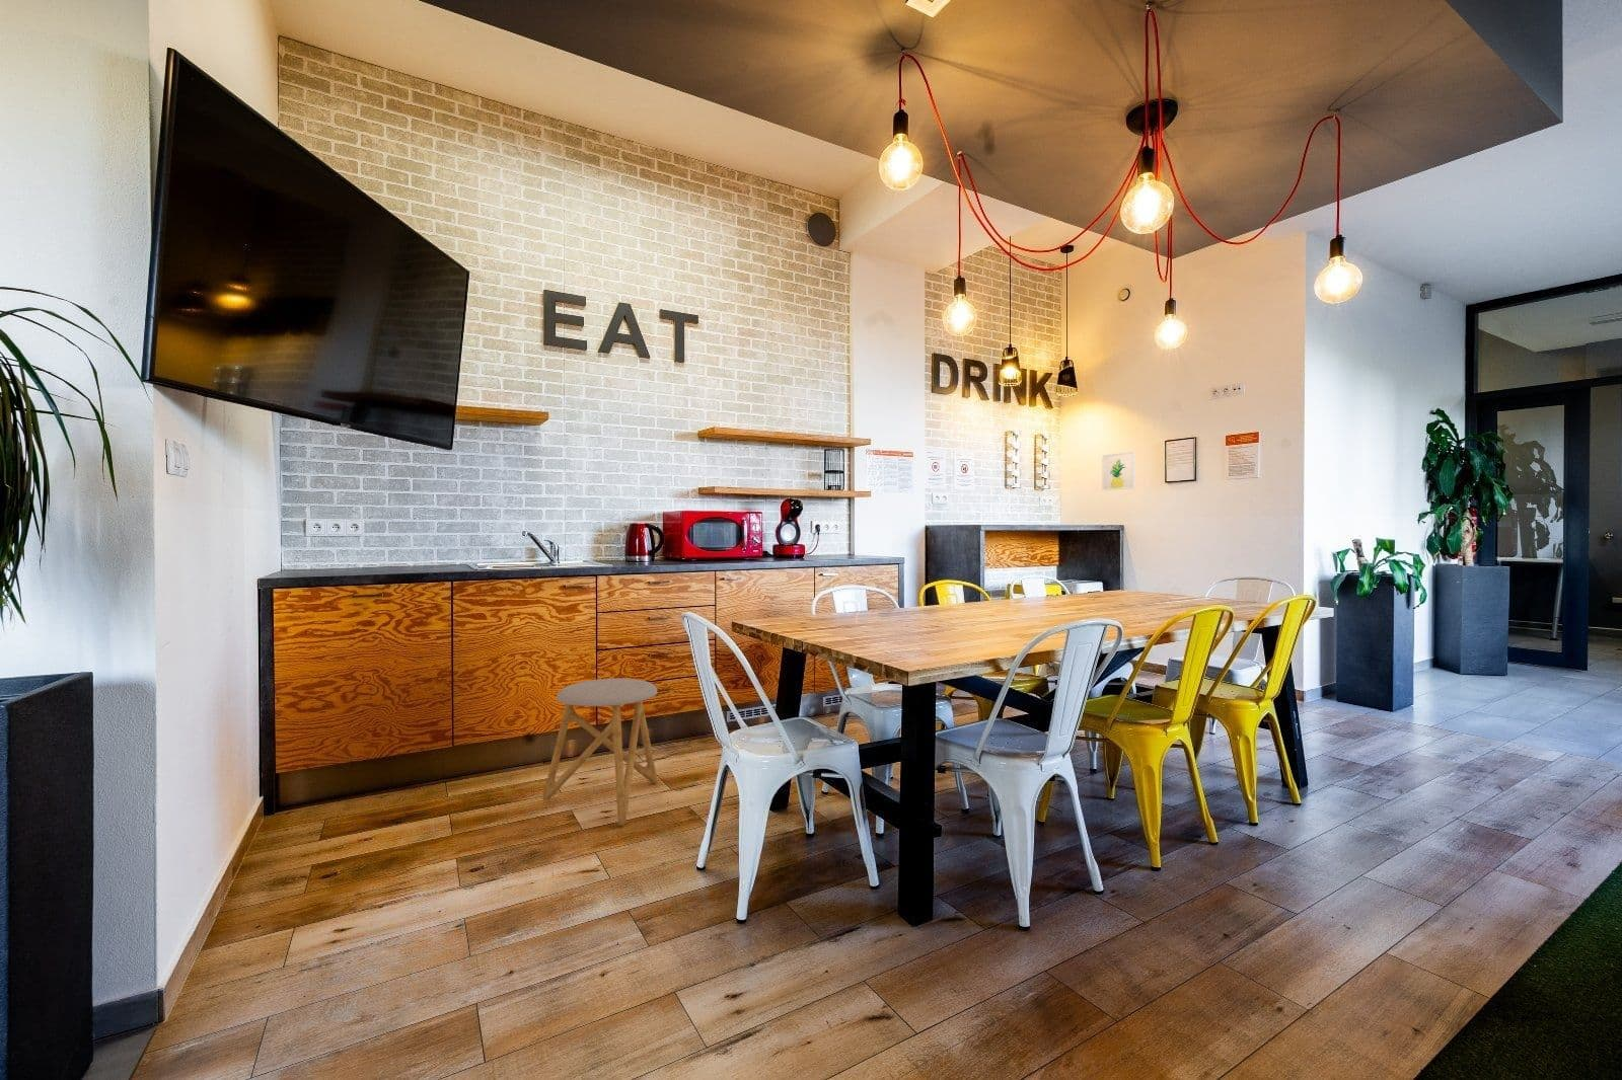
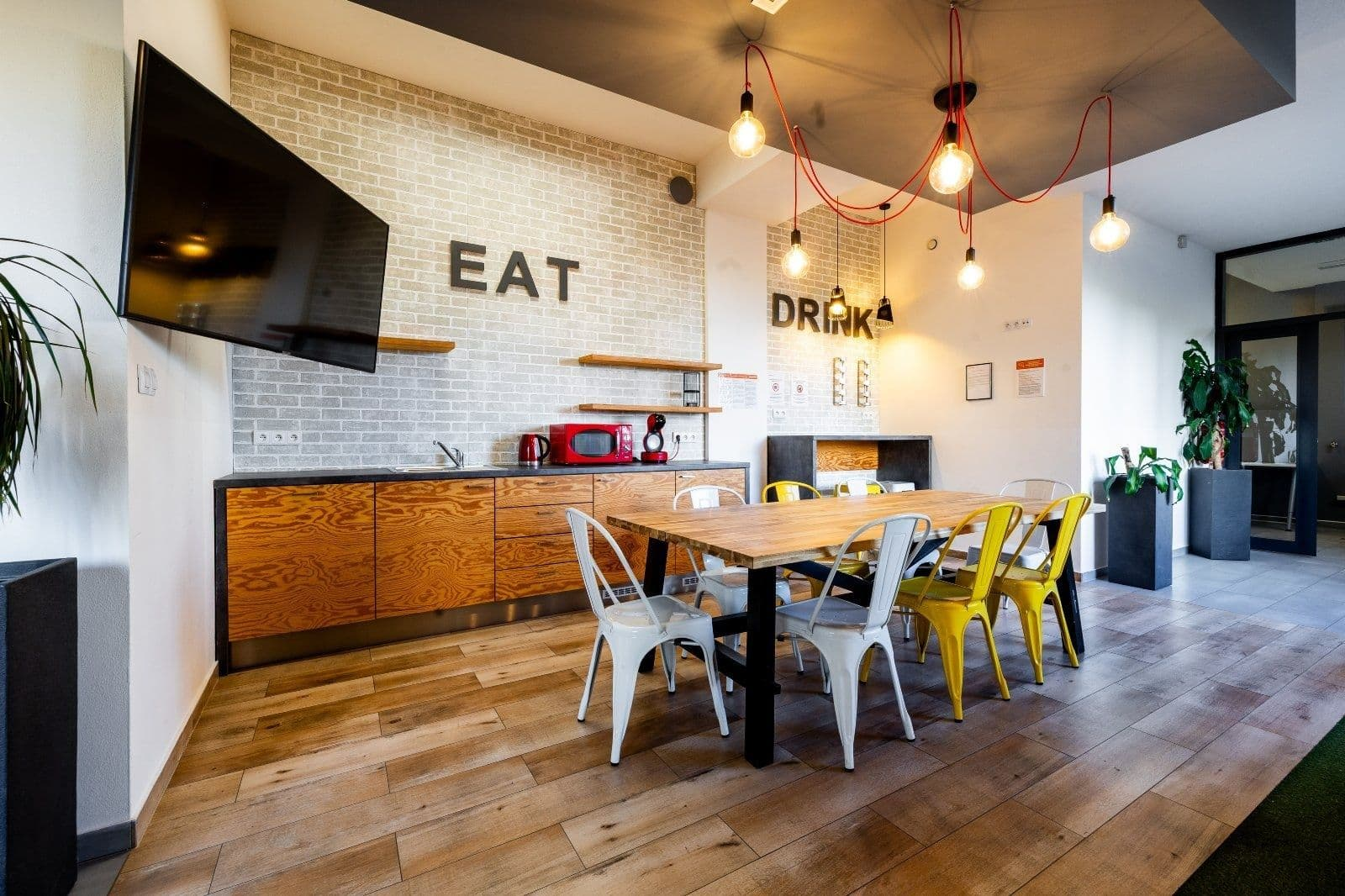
- wall art (1118, 471)
- stool (609, 746)
